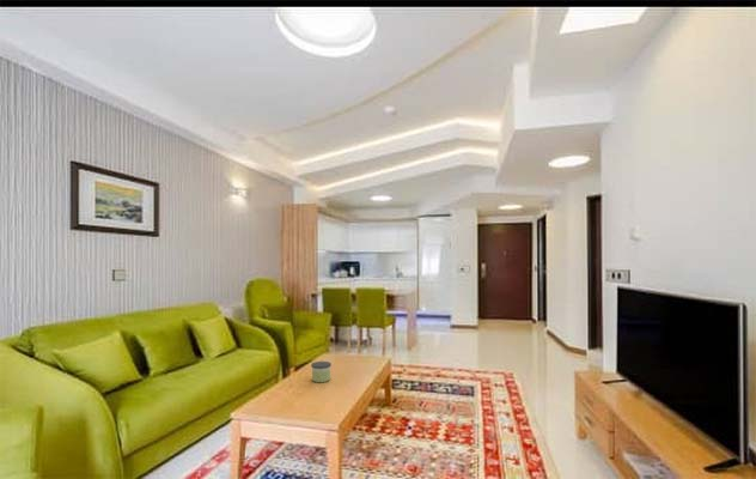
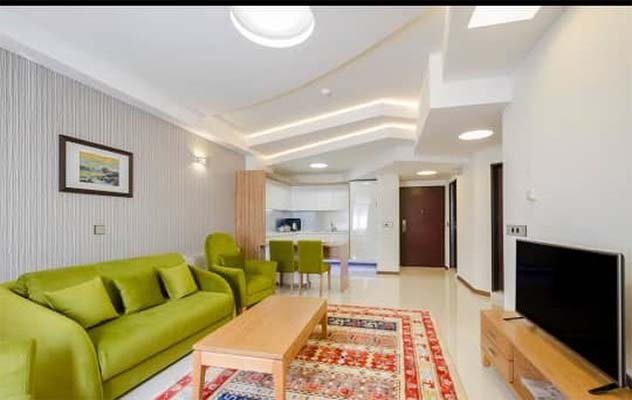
- candle (321, 371)
